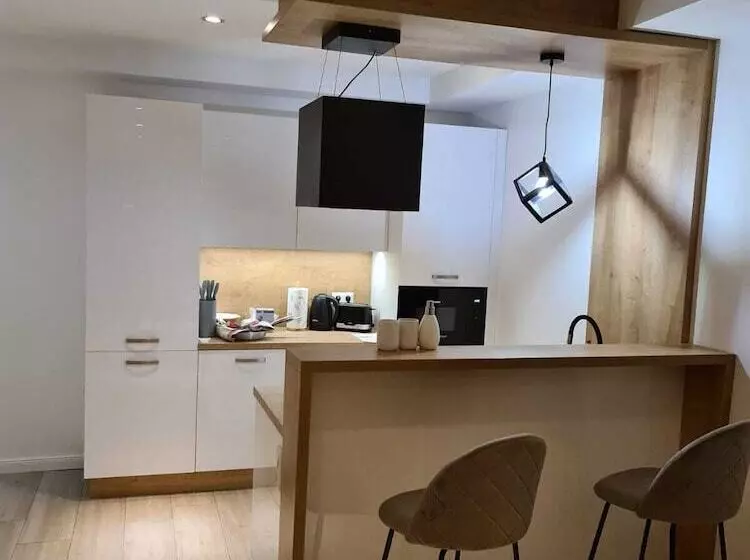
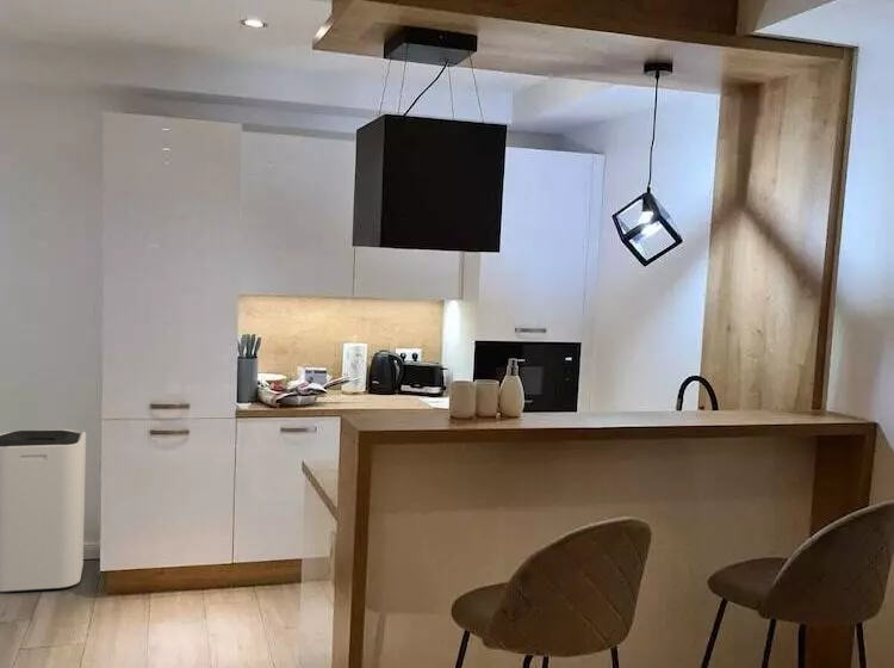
+ trash can (37, 506)
